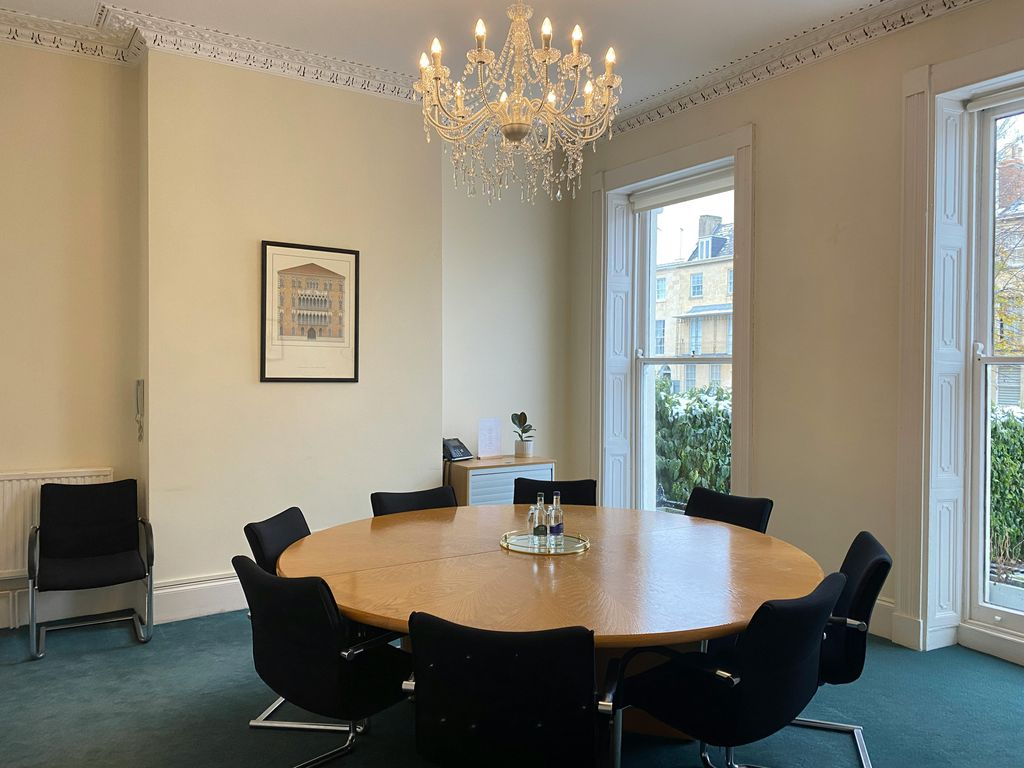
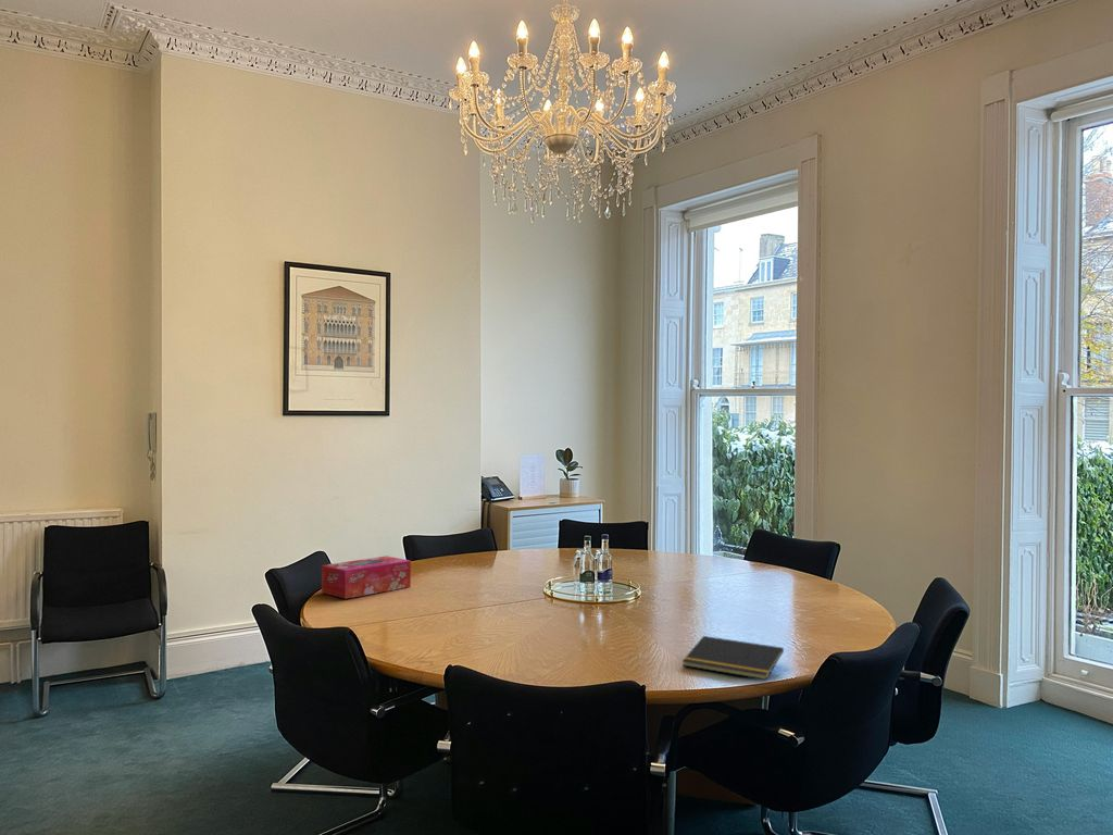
+ tissue box (366, 576)
+ notepad (733, 656)
